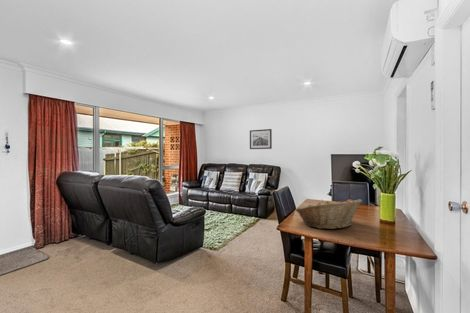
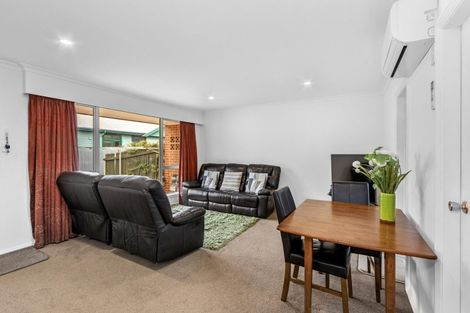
- fruit basket (328, 210)
- wall art (260, 139)
